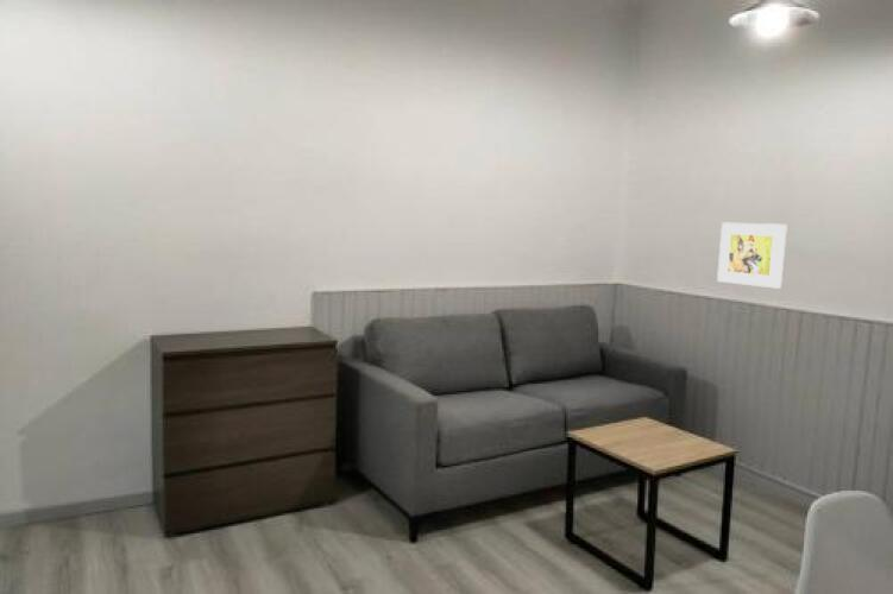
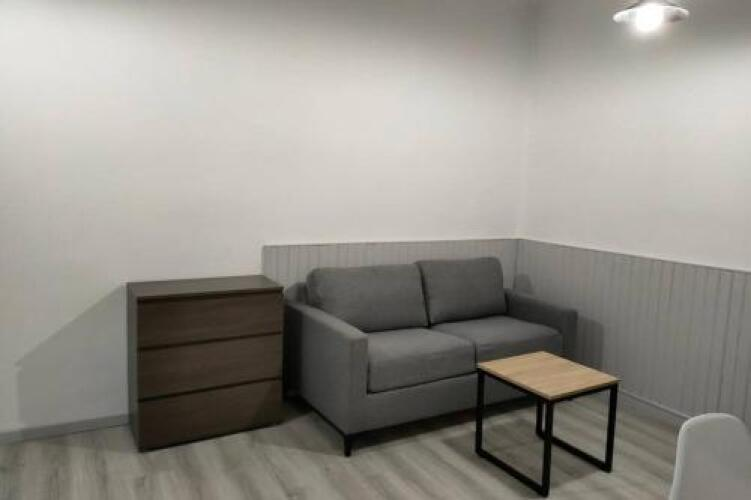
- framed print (750, 254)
